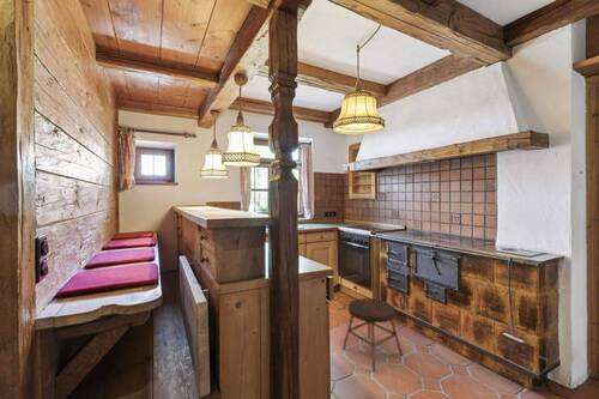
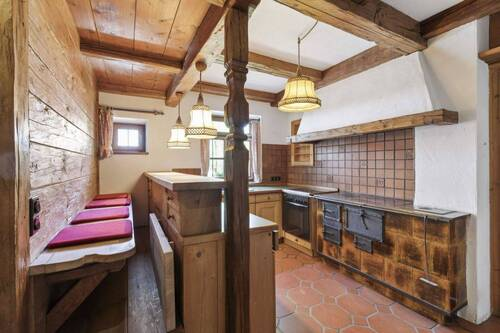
- stool (371, 330)
